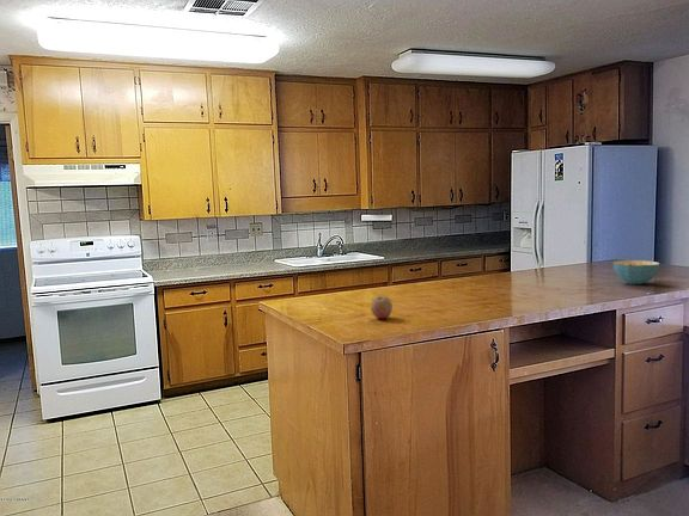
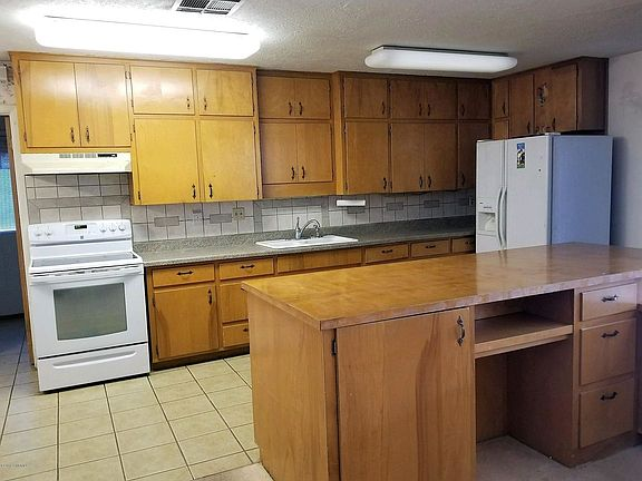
- cereal bowl (635, 272)
- fruit (382, 307)
